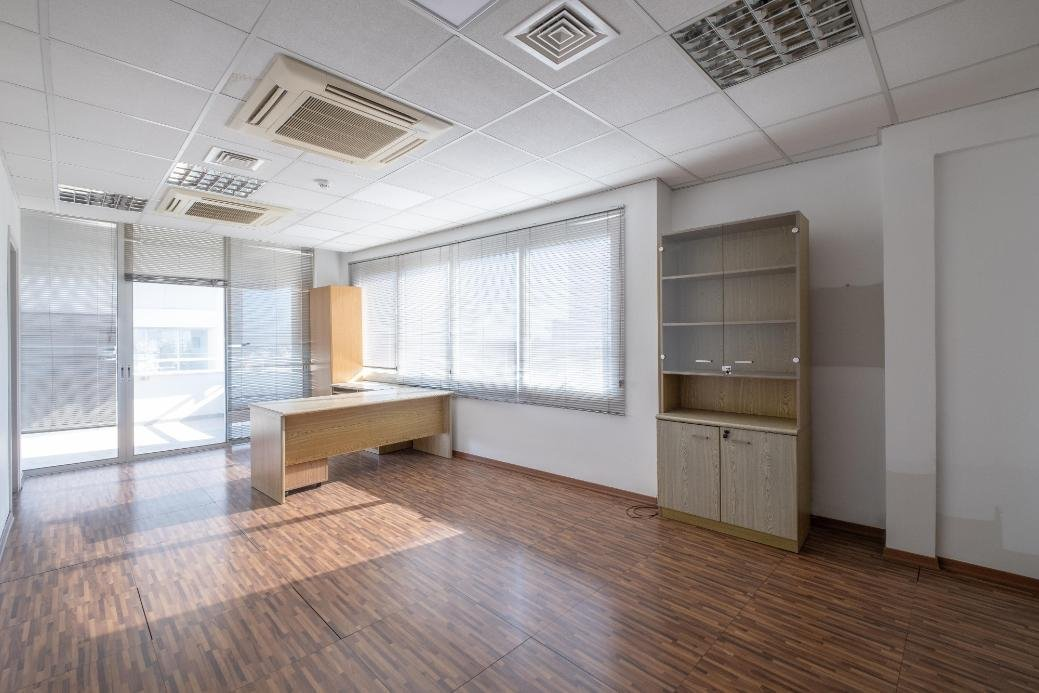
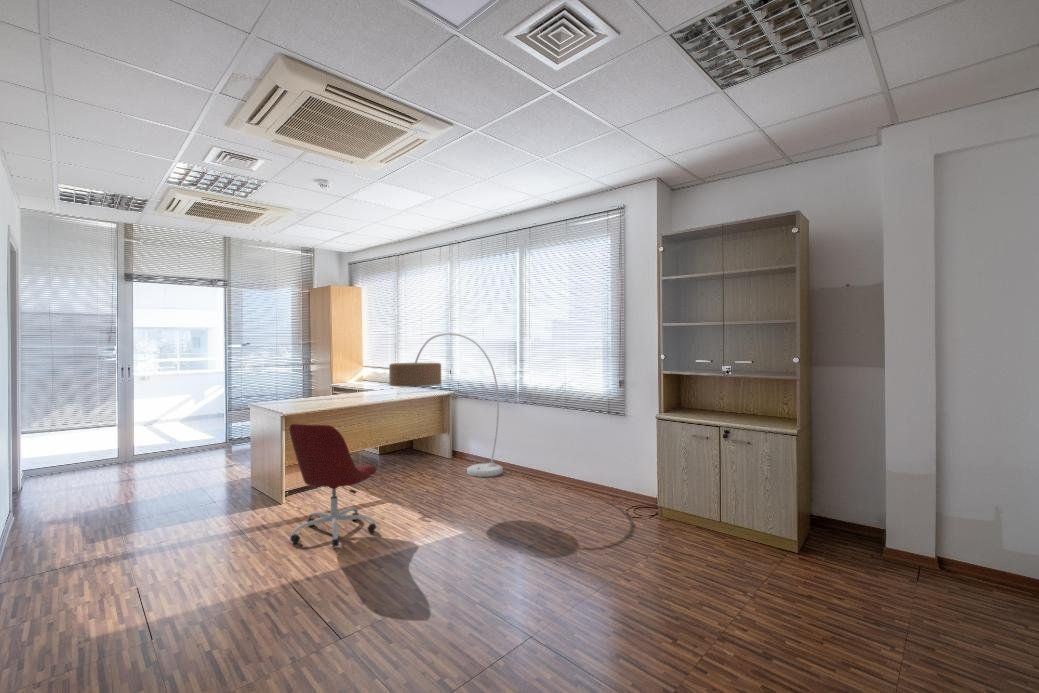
+ floor lamp (439, 384)
+ office chair (334, 475)
